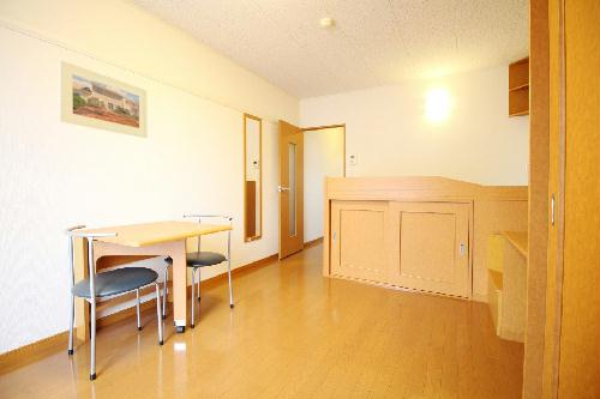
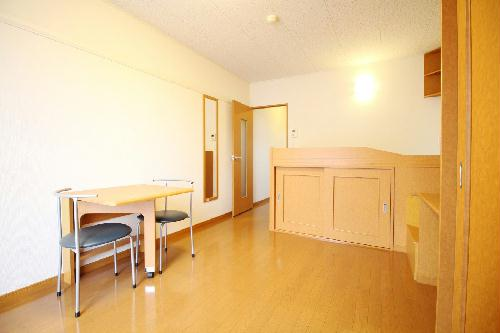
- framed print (108, 103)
